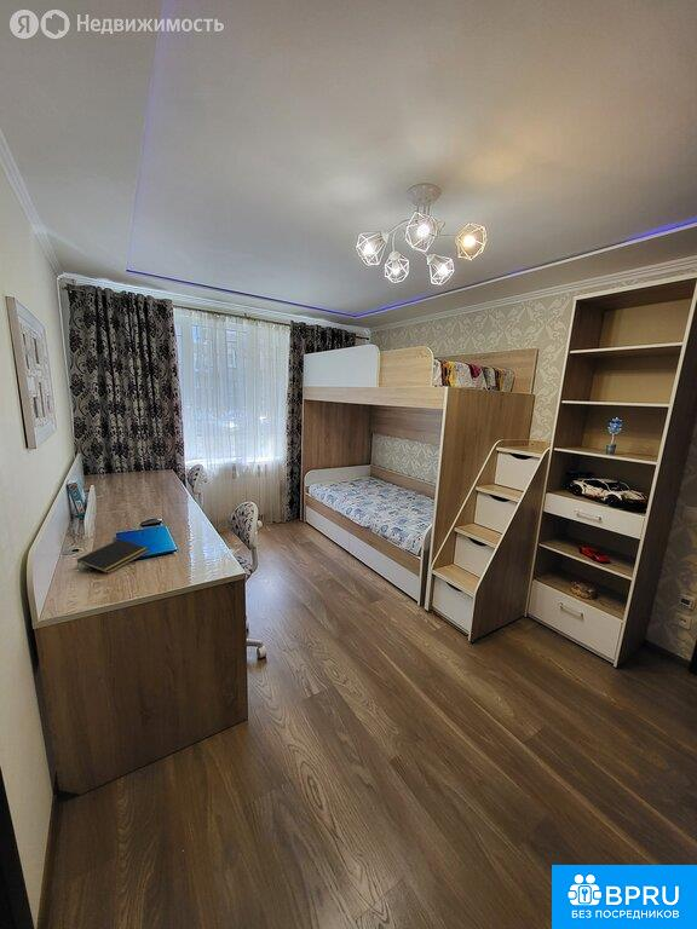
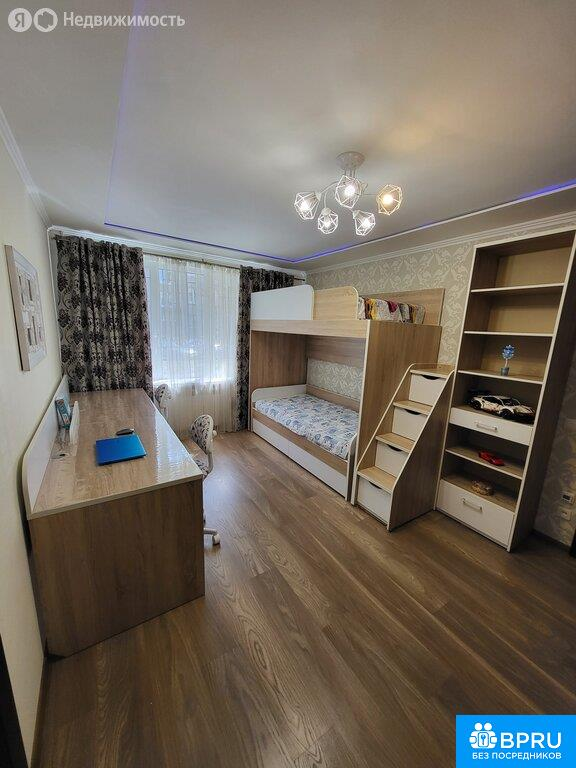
- notepad (115, 554)
